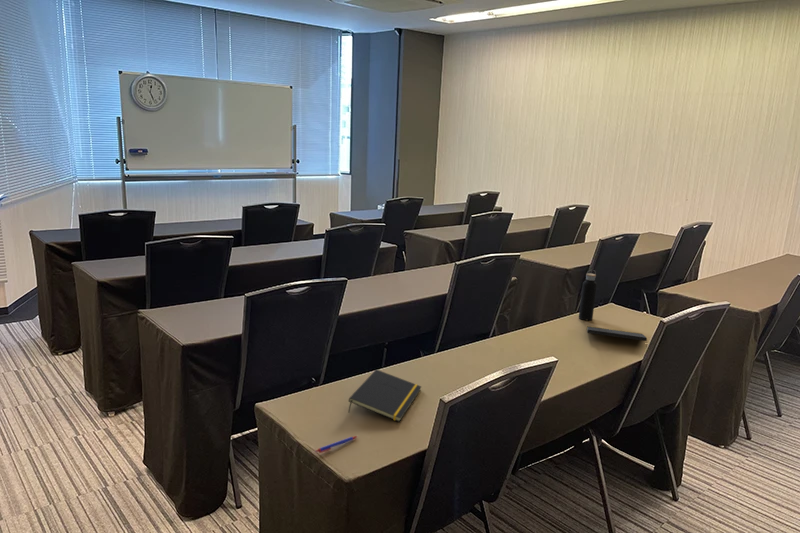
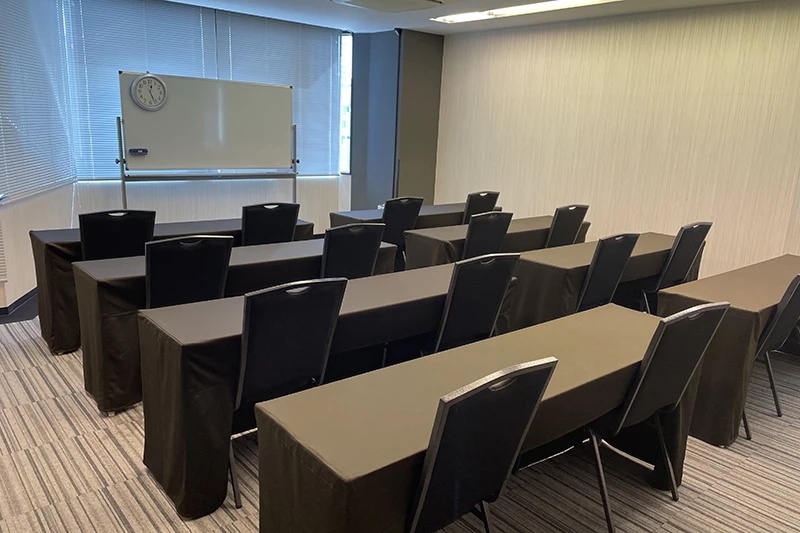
- notepad (615, 333)
- notepad (386, 393)
- pen (337, 443)
- water bottle (588, 294)
